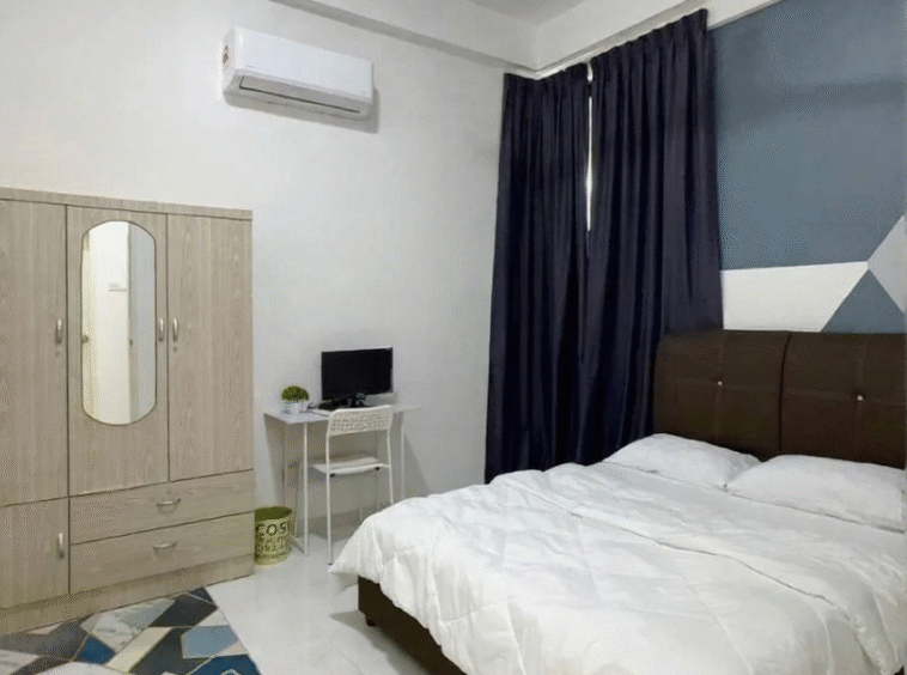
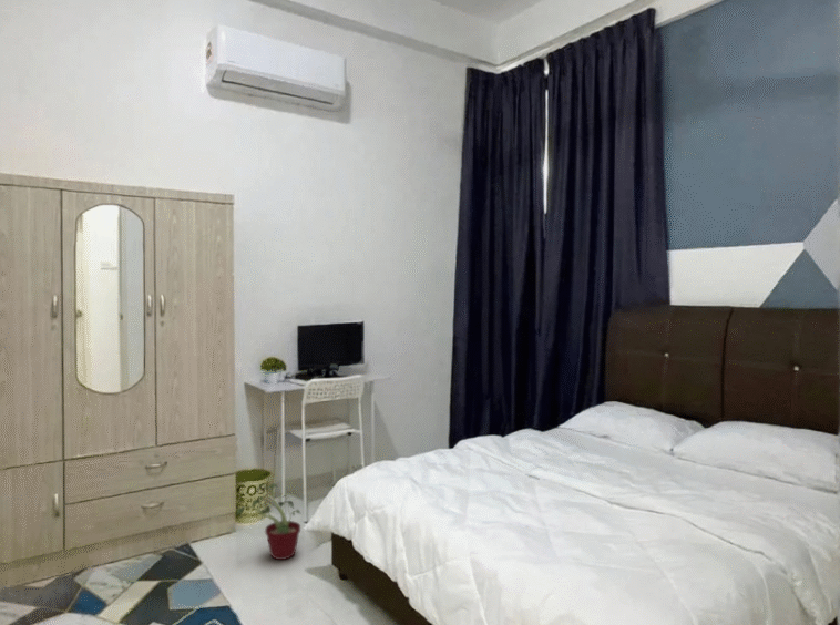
+ potted plant (268, 518)
